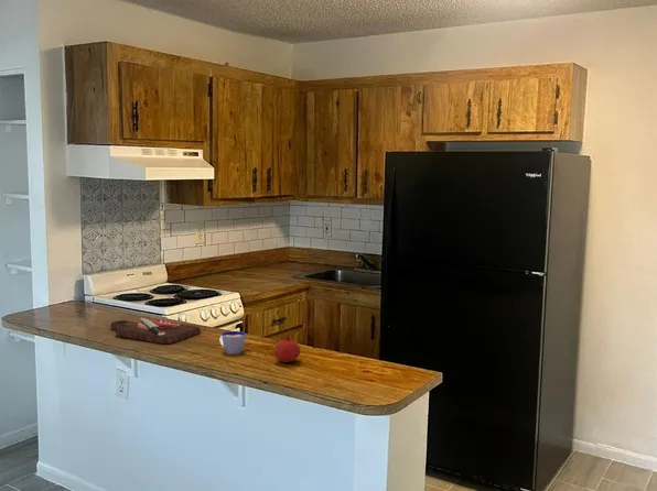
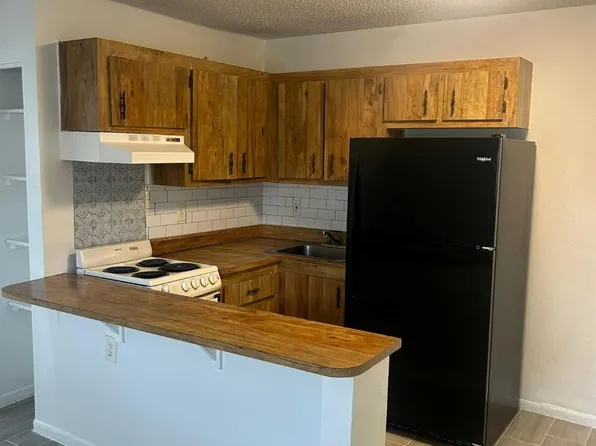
- cutting board (149, 326)
- cup (230, 342)
- fruit (287, 348)
